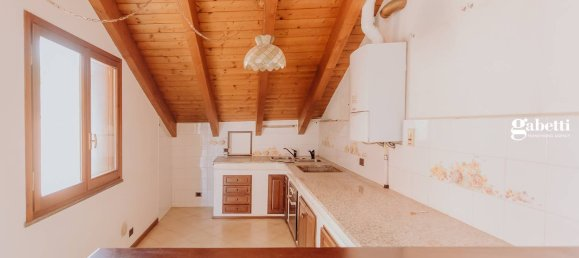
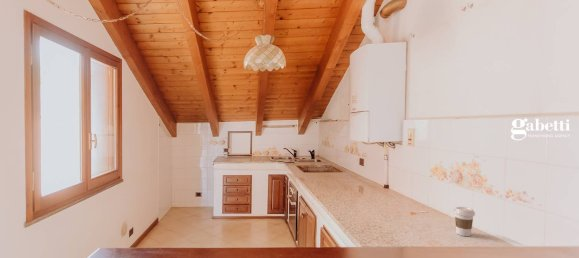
+ coffee cup (463, 221)
